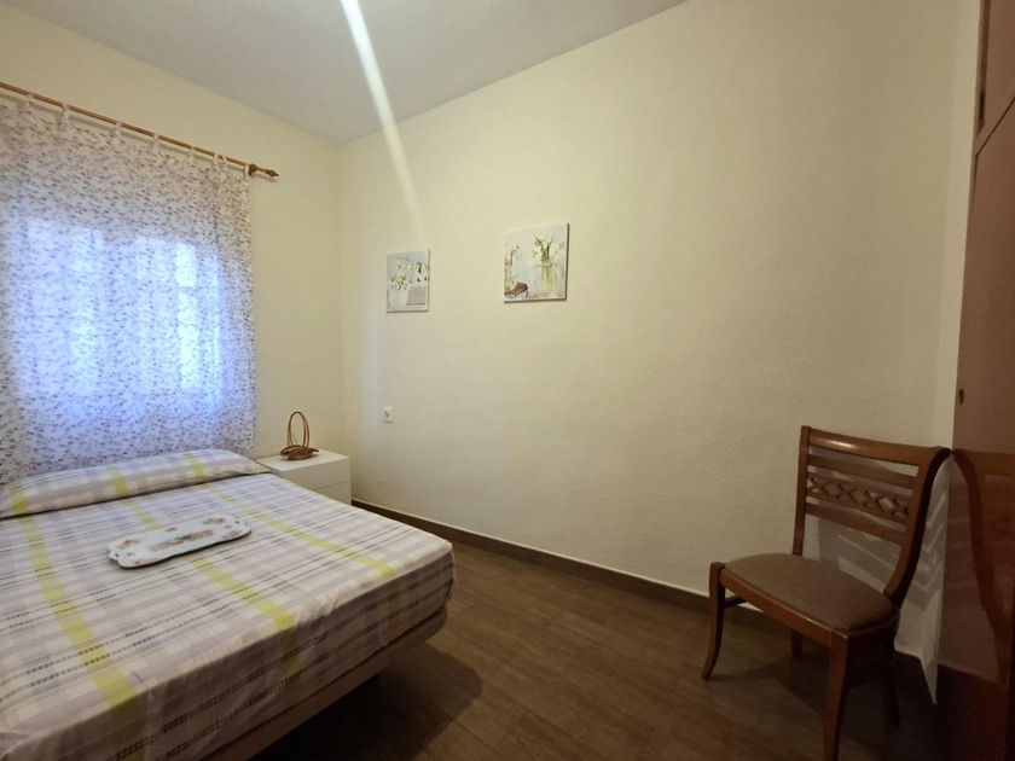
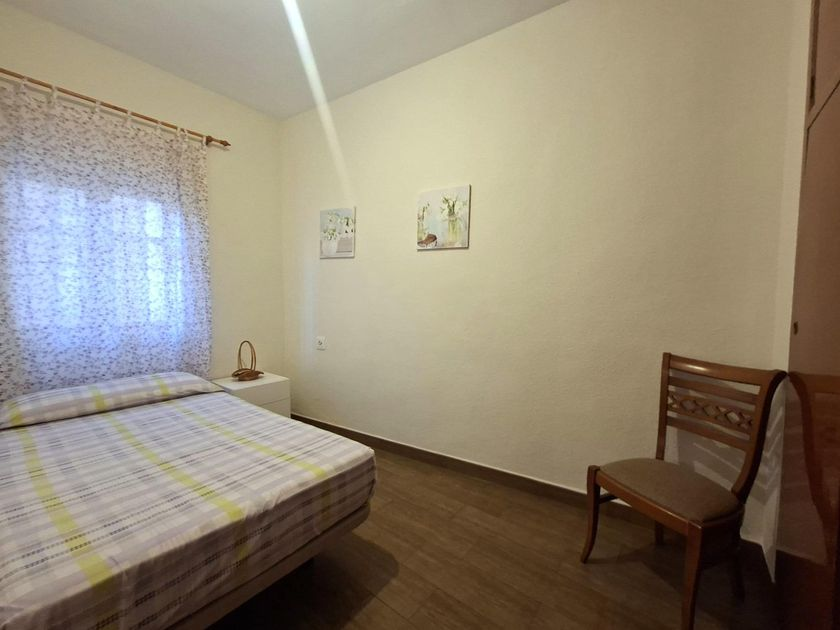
- serving tray (182, 538)
